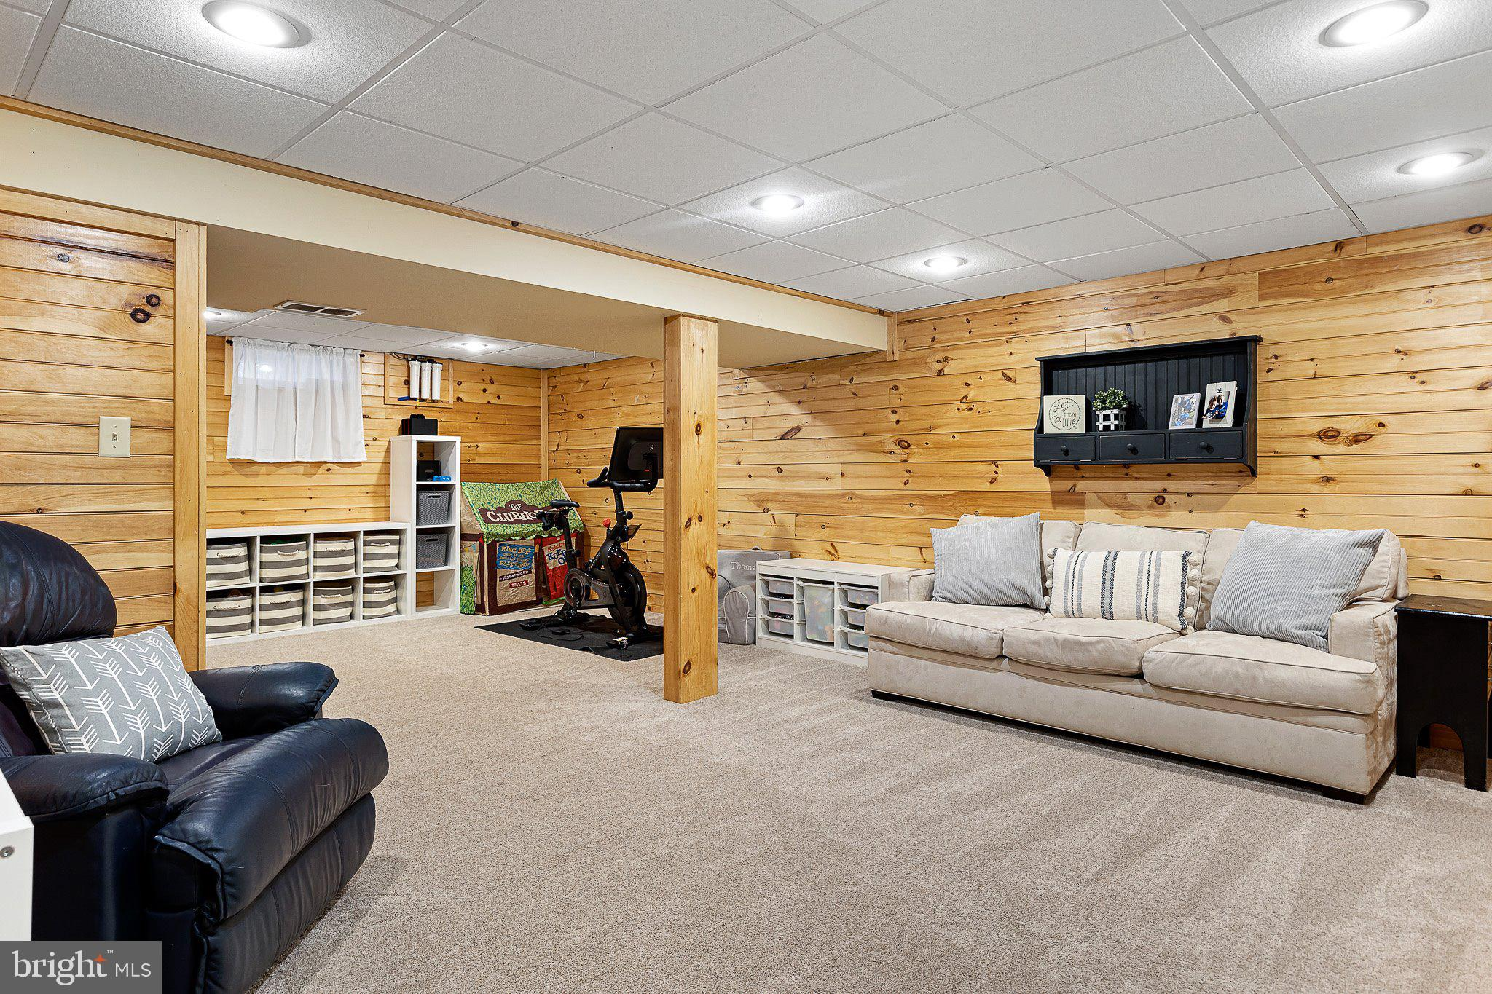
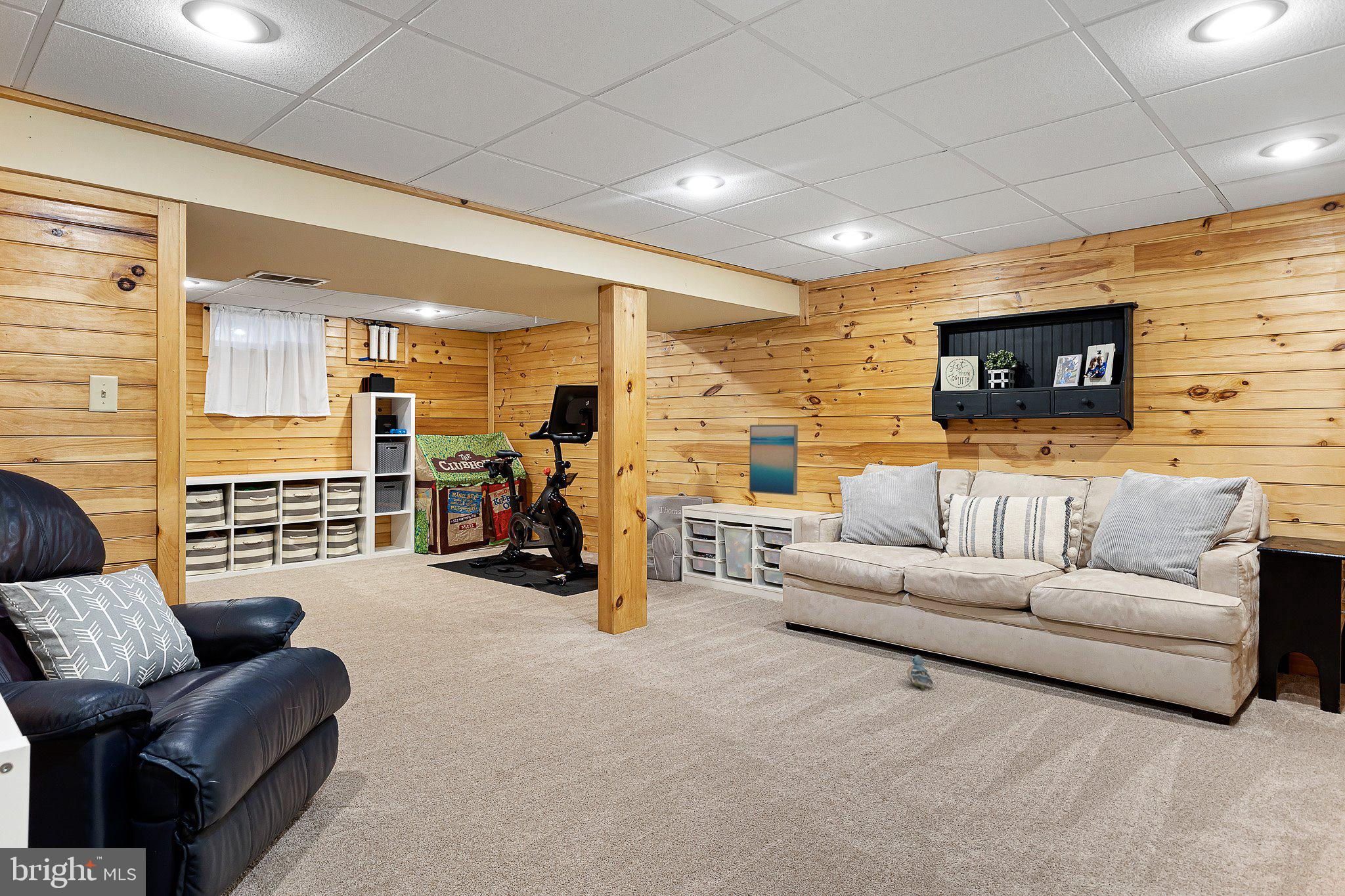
+ wall art (772, 459)
+ plush toy (917, 672)
